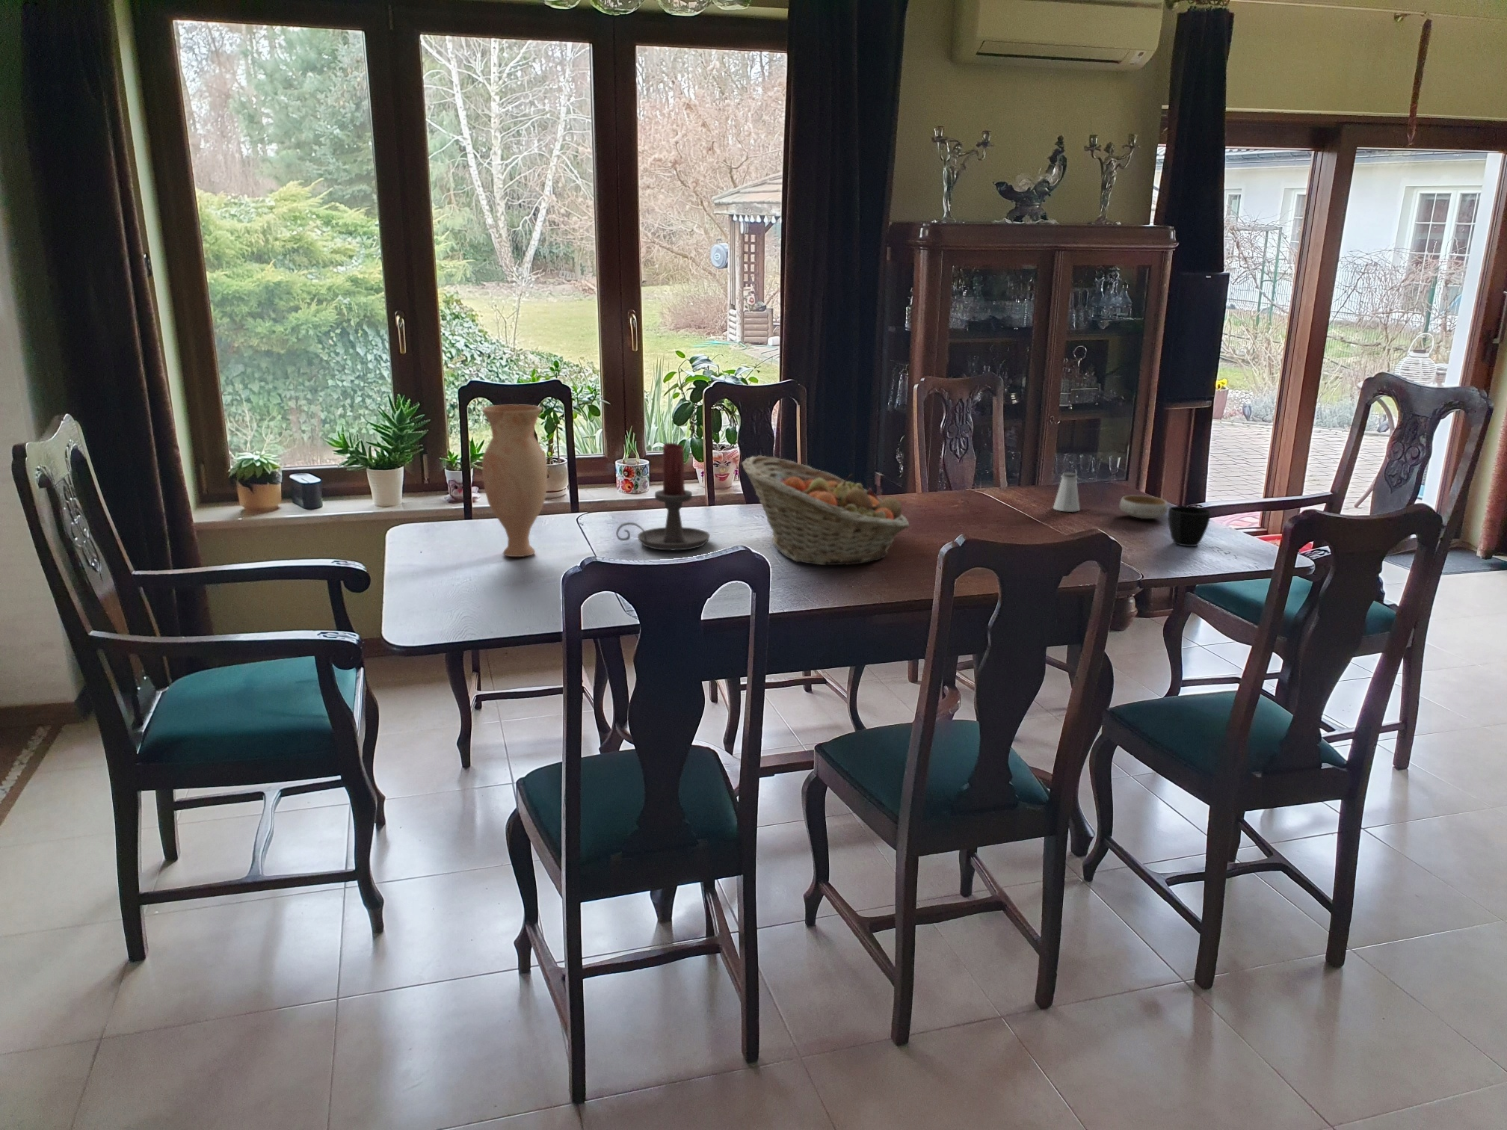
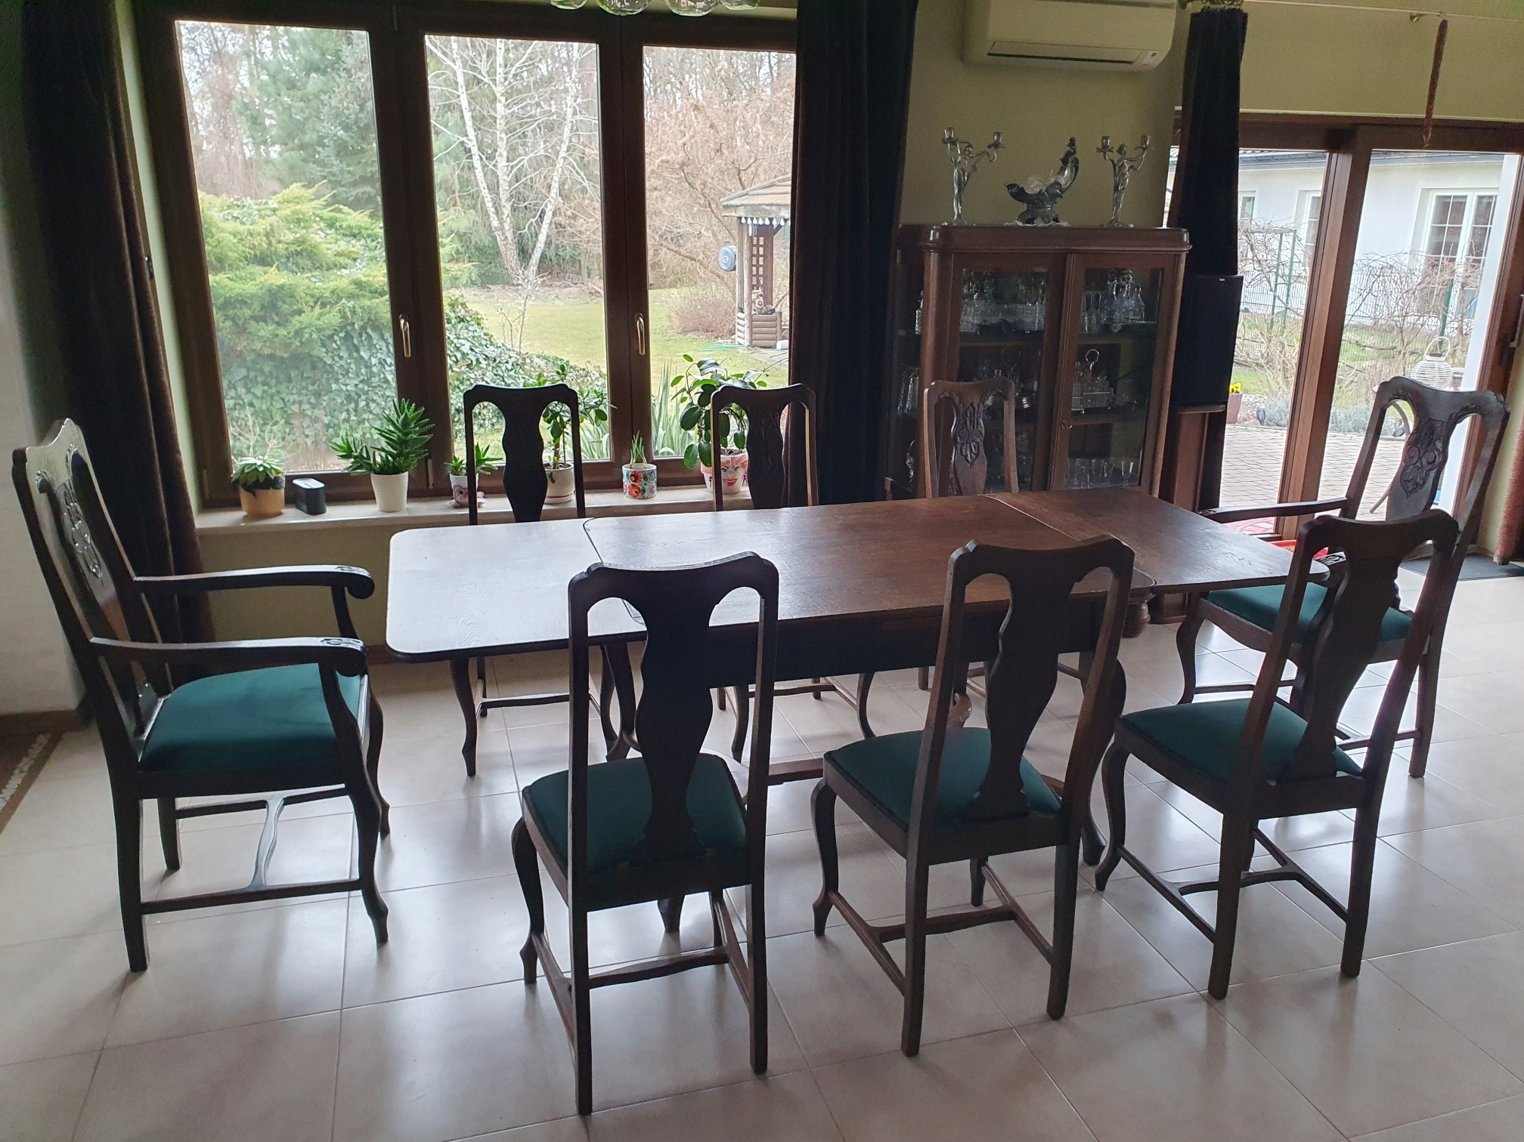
- bowl (1143, 508)
- vase (515, 482)
- cup (1188, 526)
- candle holder (662, 494)
- saltshaker (1068, 491)
- fruit basket (824, 506)
